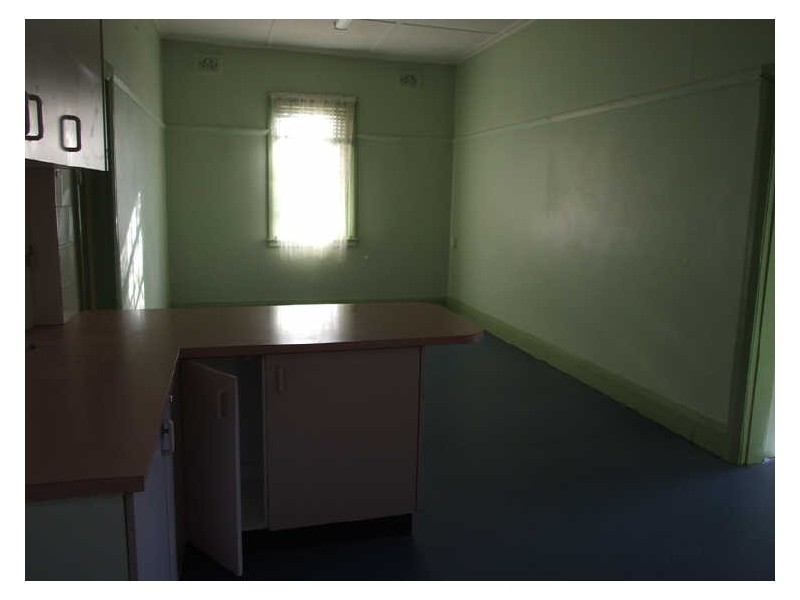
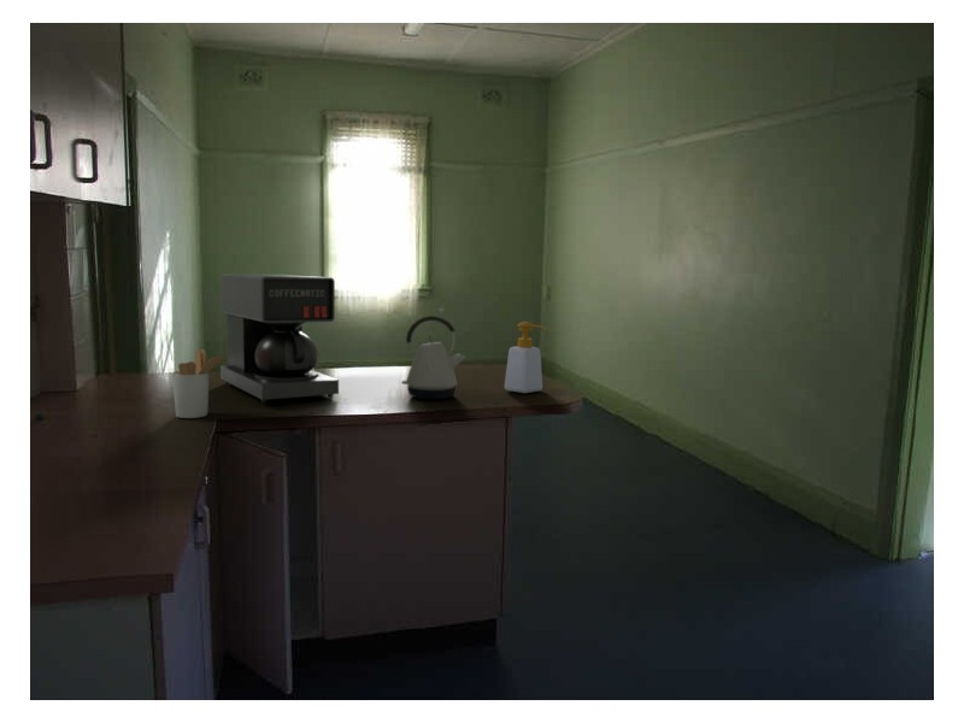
+ soap bottle (529, 357)
+ coffee maker (276, 333)
+ utensil holder (199, 383)
+ kettle (434, 355)
